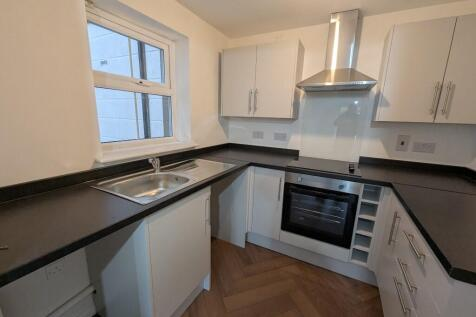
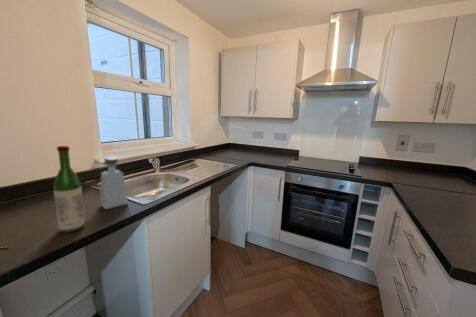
+ soap dispenser (112, 181)
+ wine bottle (67, 188)
